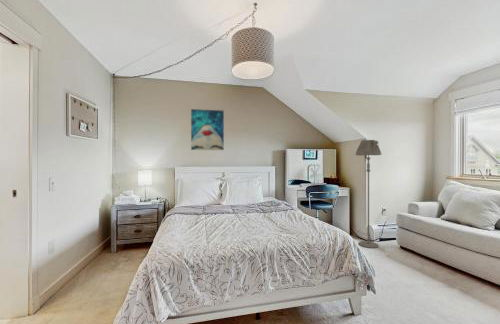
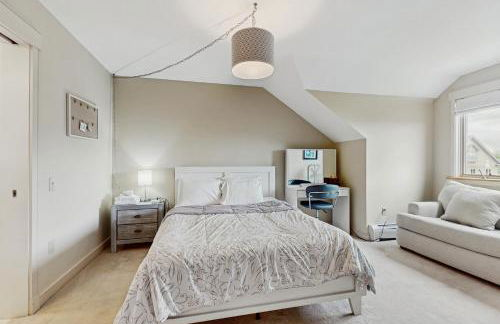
- floor lamp (368, 192)
- wall art (207, 130)
